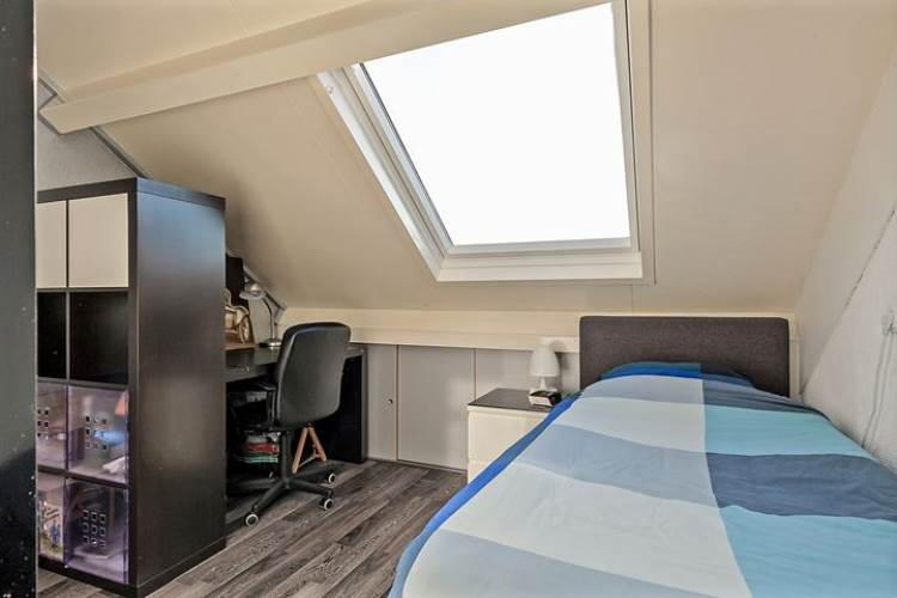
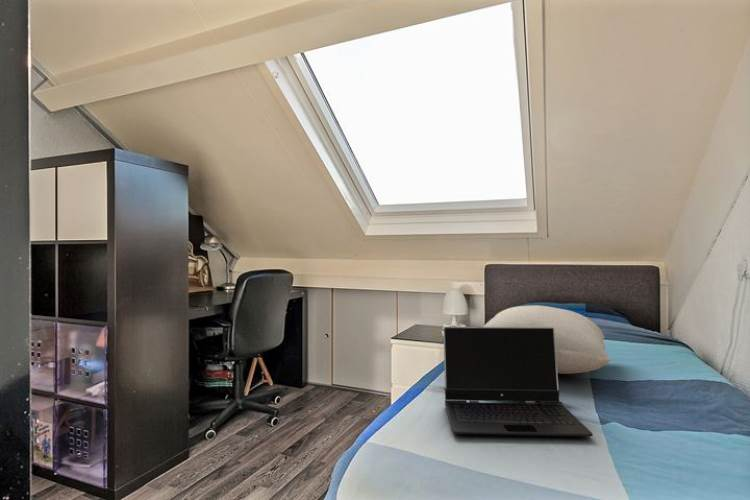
+ laptop computer (509, 376)
+ pillow (542, 326)
